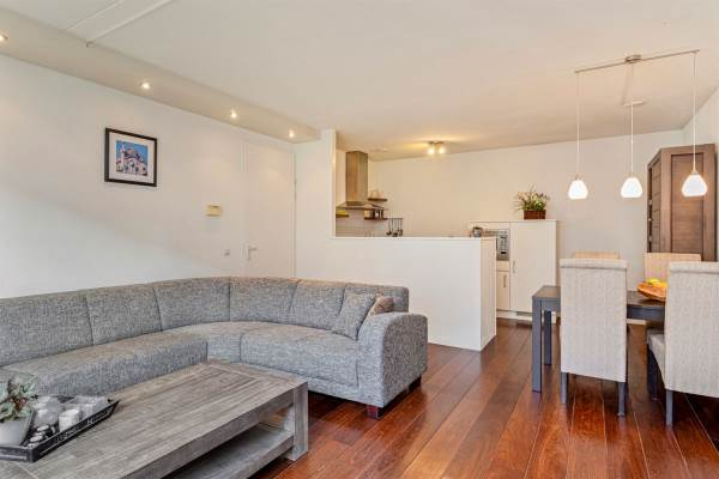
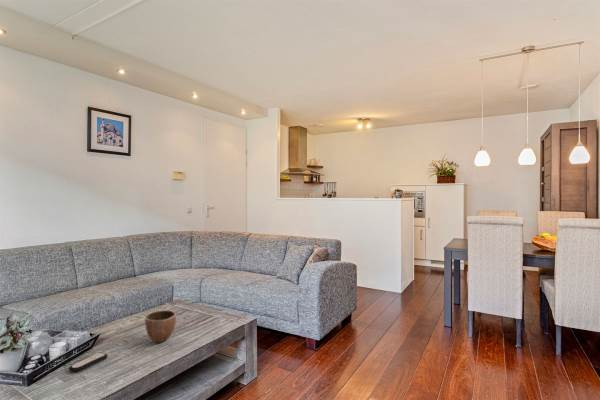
+ decorative bowl (160, 327)
+ remote control (88, 361)
